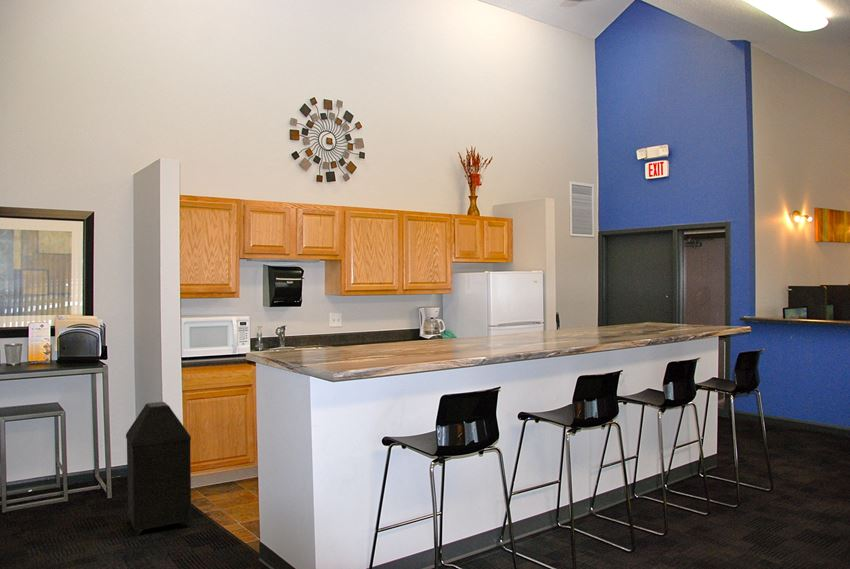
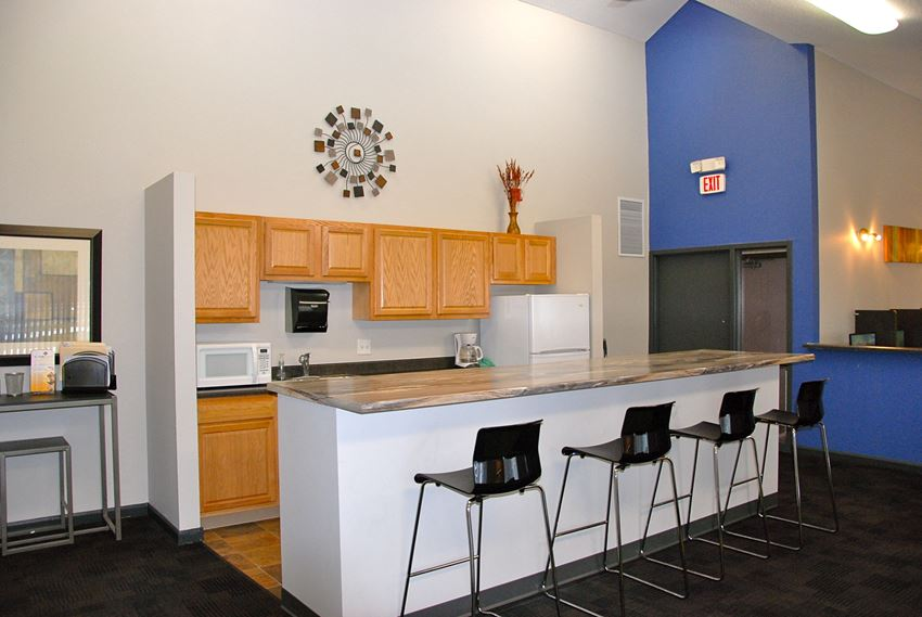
- trash can (158, 463)
